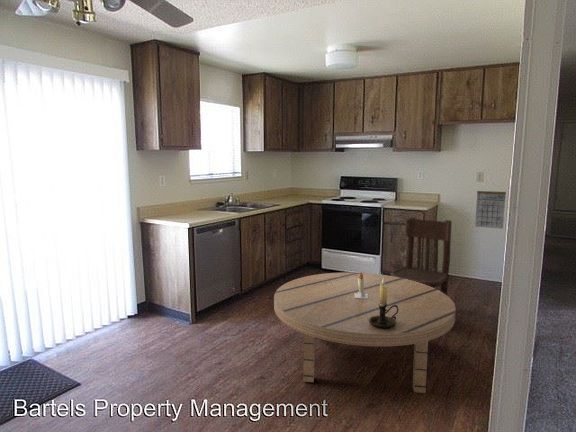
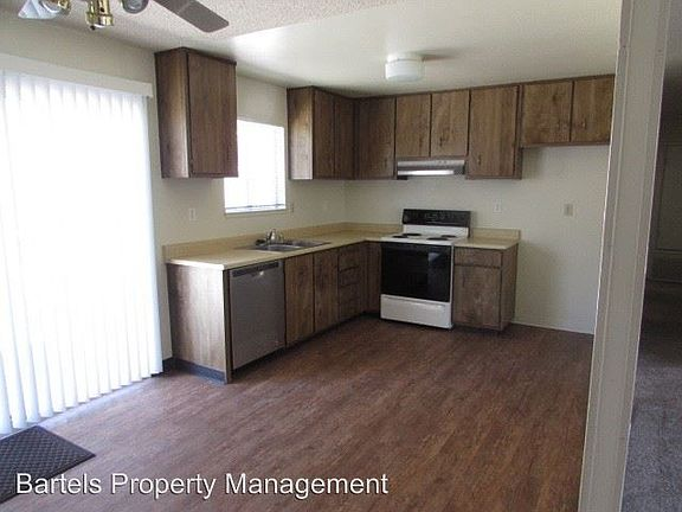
- calendar (490, 205)
- dining table (360, 315)
- candle holder (386, 298)
- chair (418, 268)
